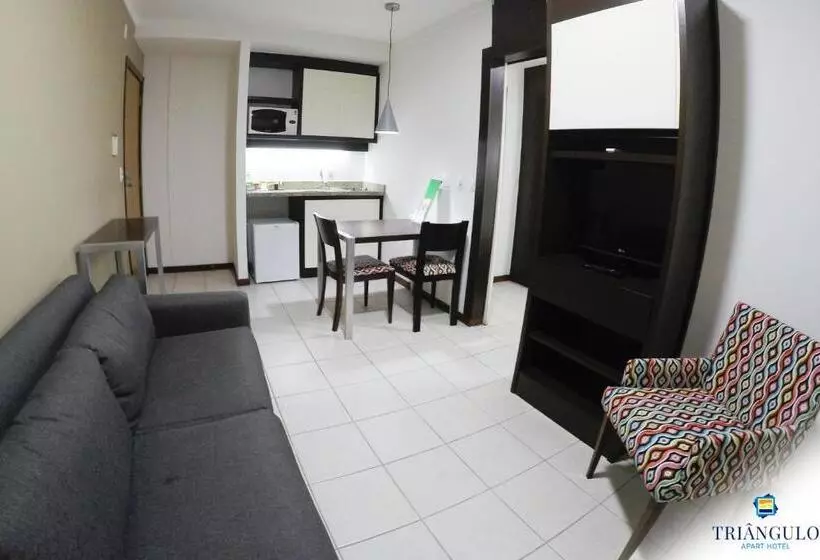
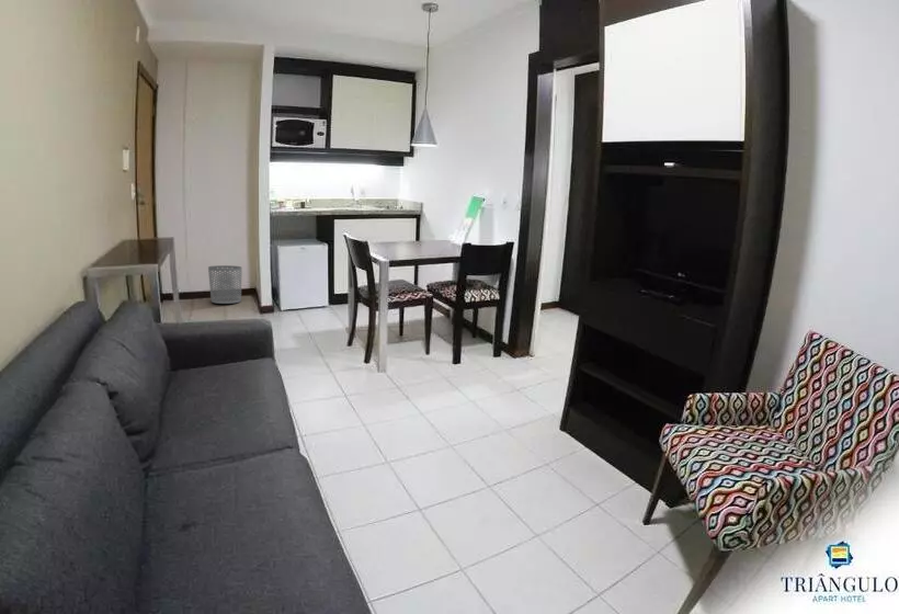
+ waste bin (226, 284)
